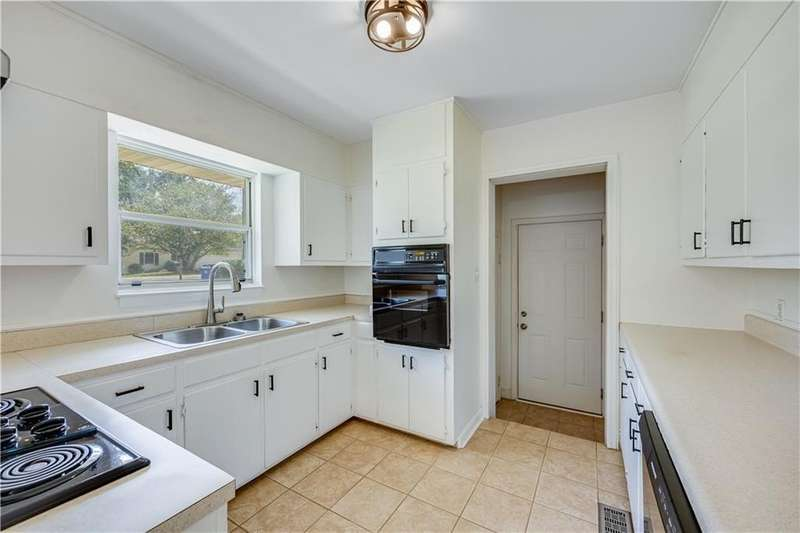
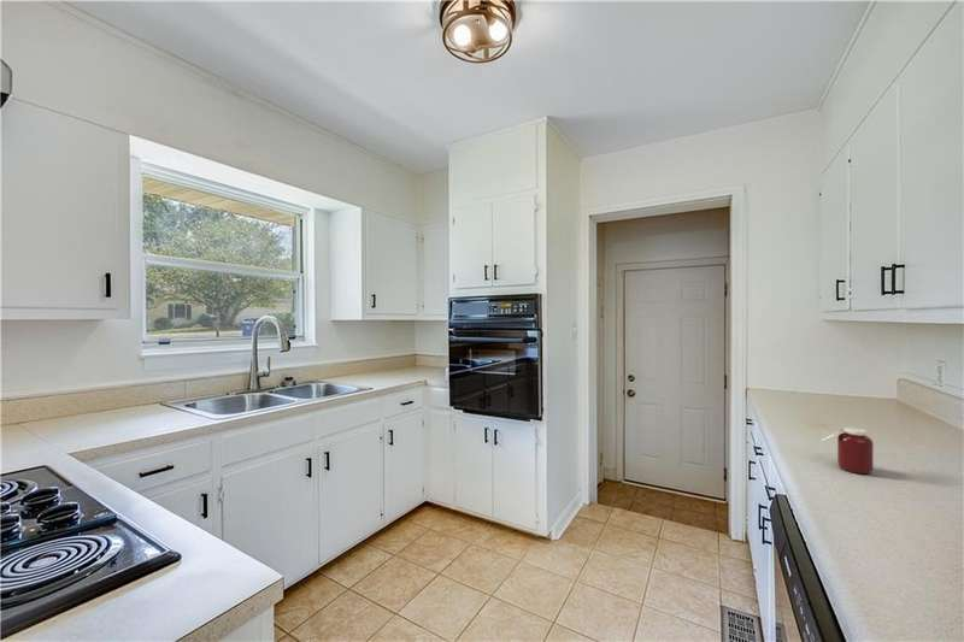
+ jar (847, 447)
